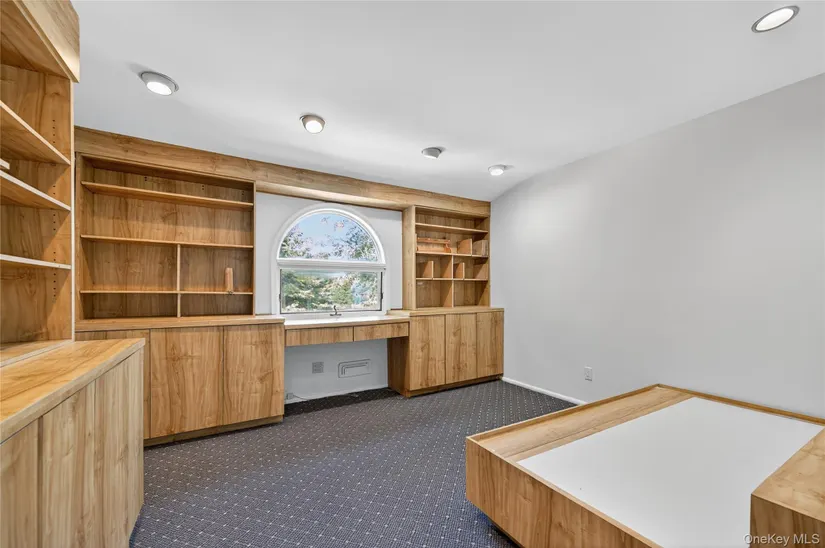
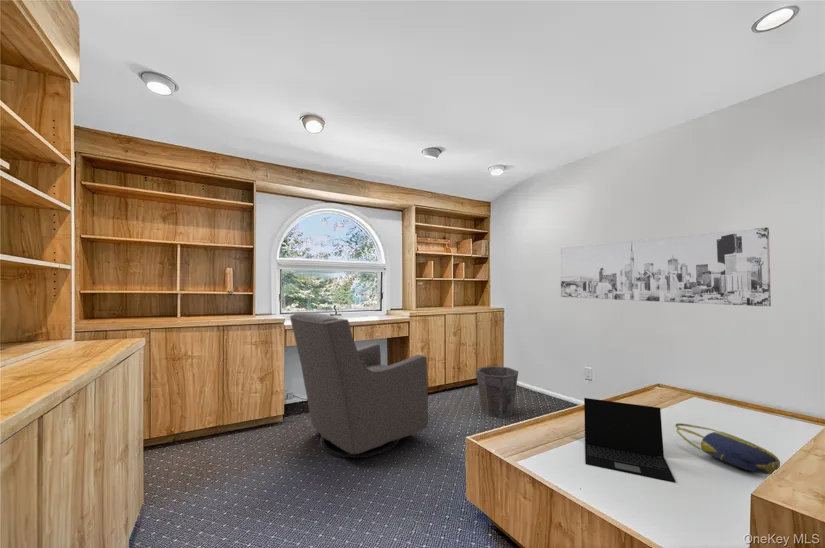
+ tote bag (722, 445)
+ laptop (624, 435)
+ chair (356, 375)
+ wall art (641, 270)
+ waste bin (497, 391)
